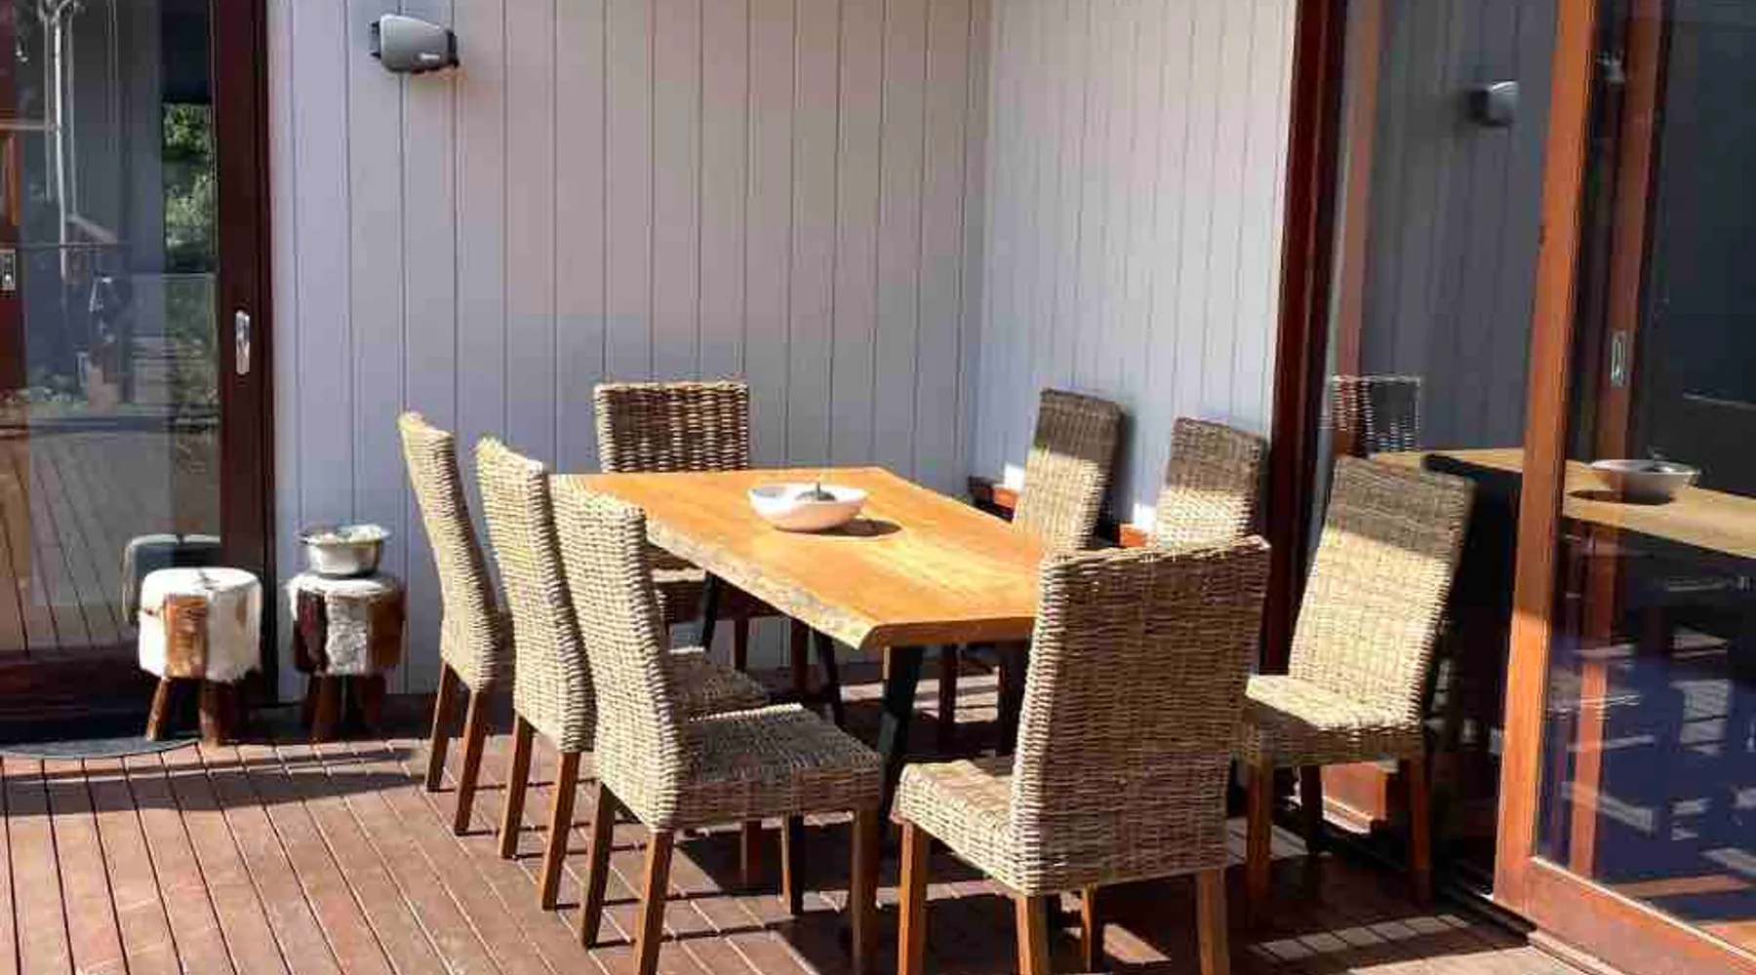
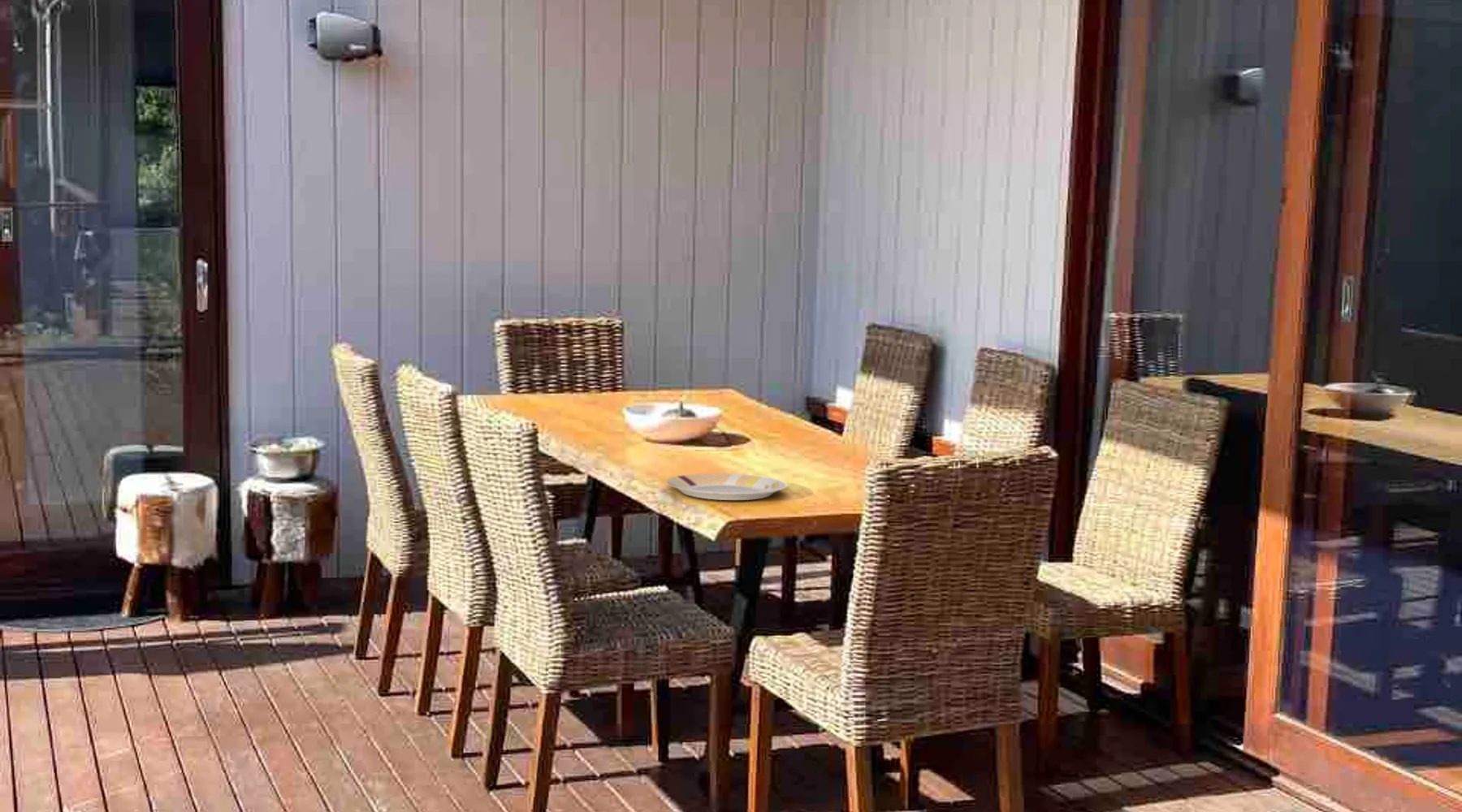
+ plate (726, 487)
